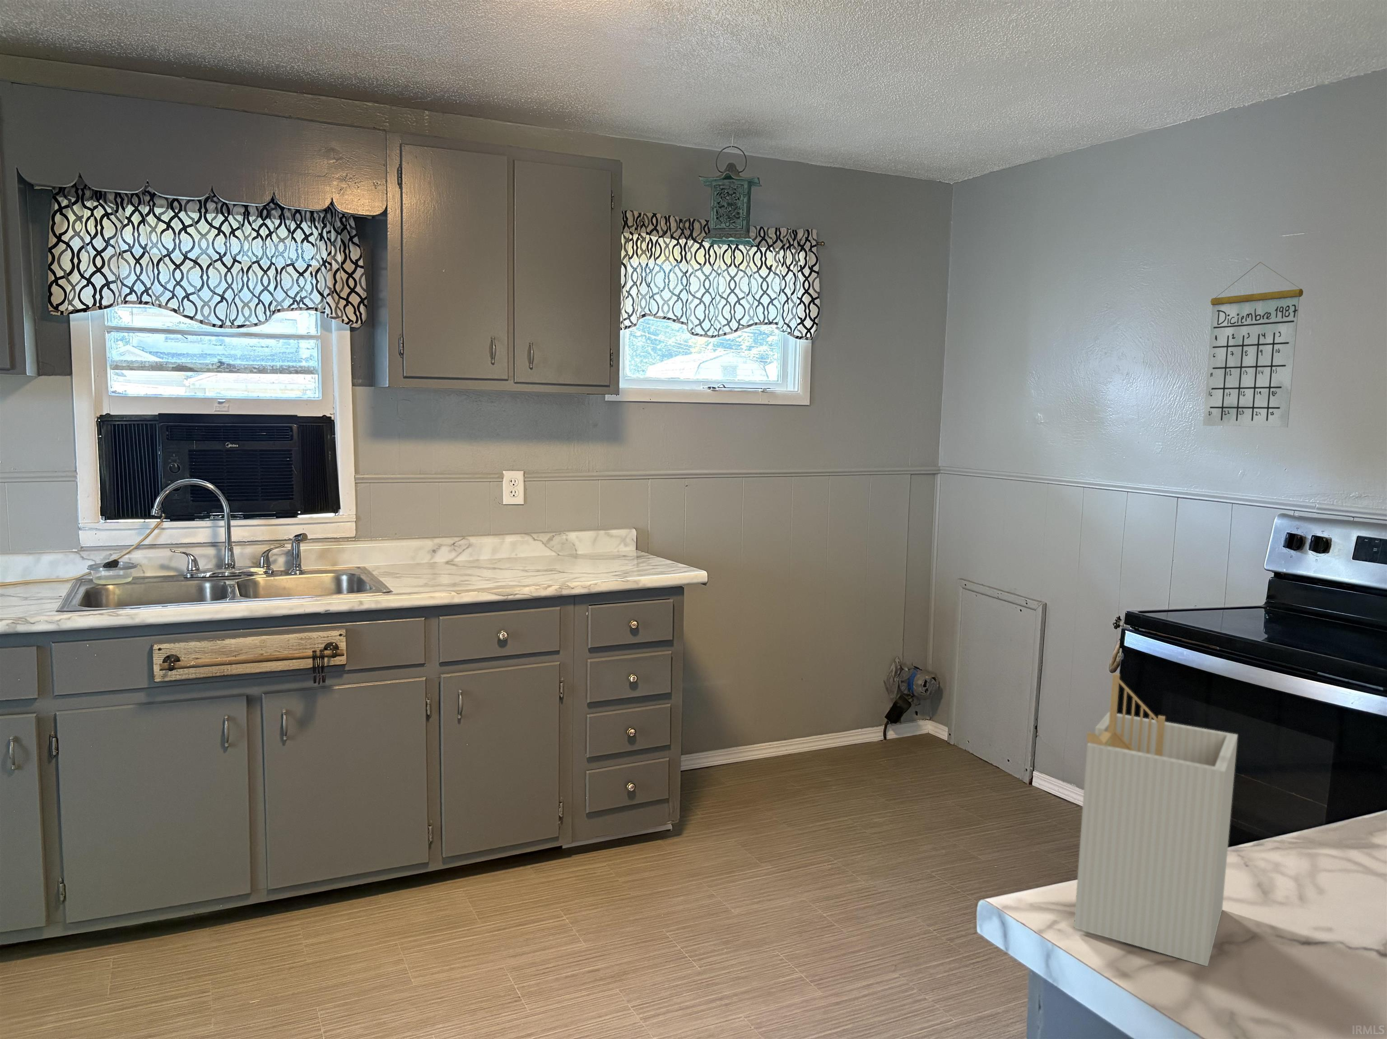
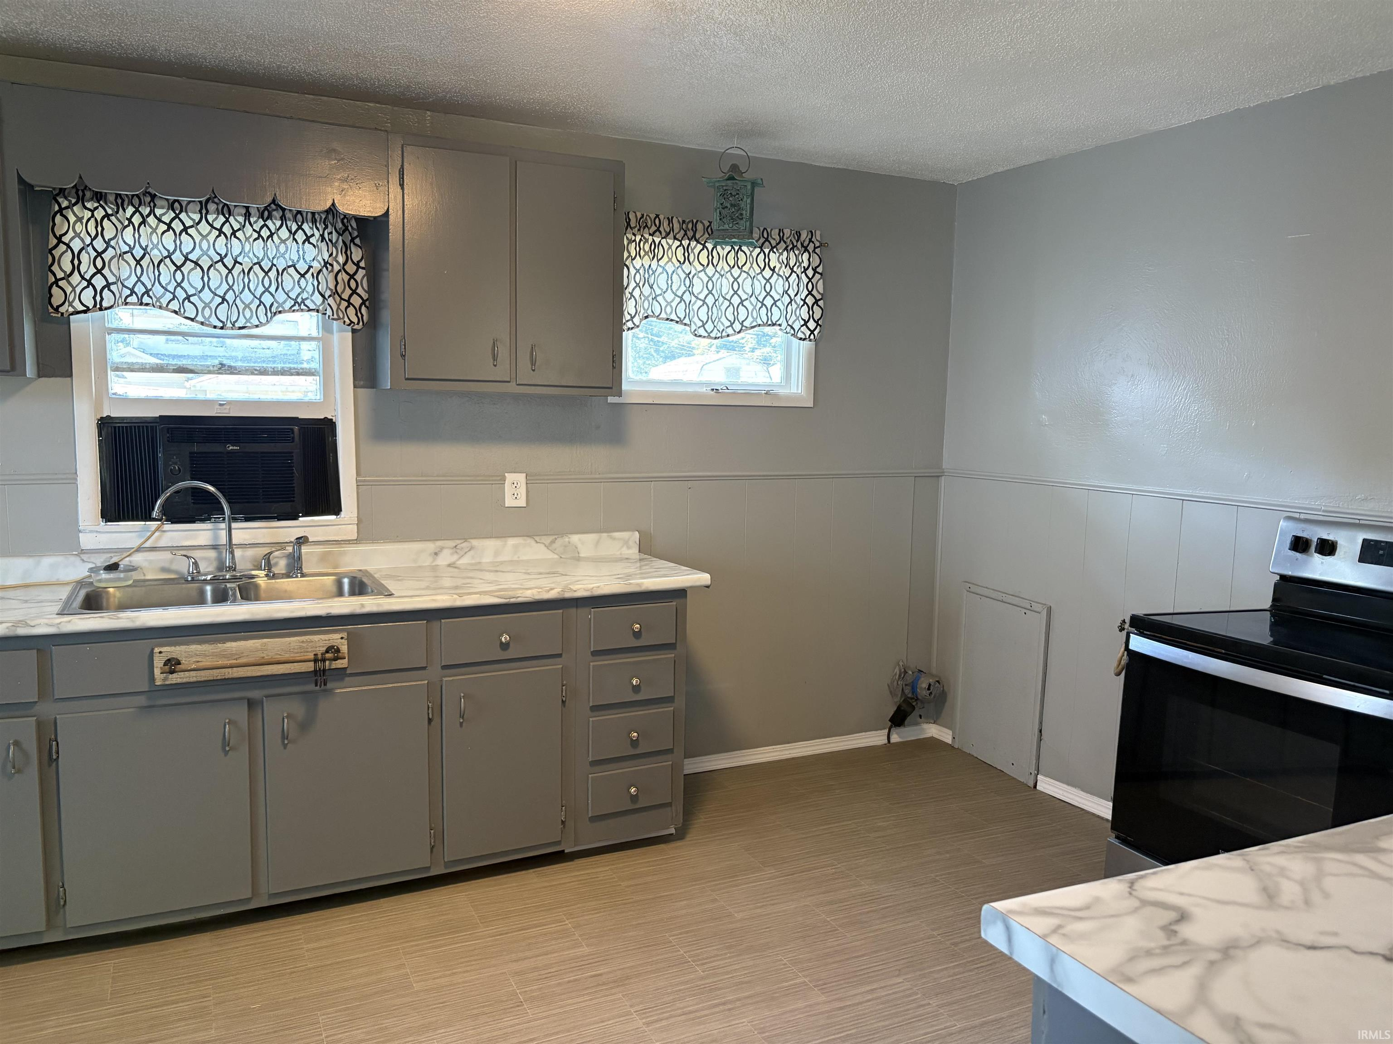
- utensil holder (1157, 800)
- calendar (1250, 345)
